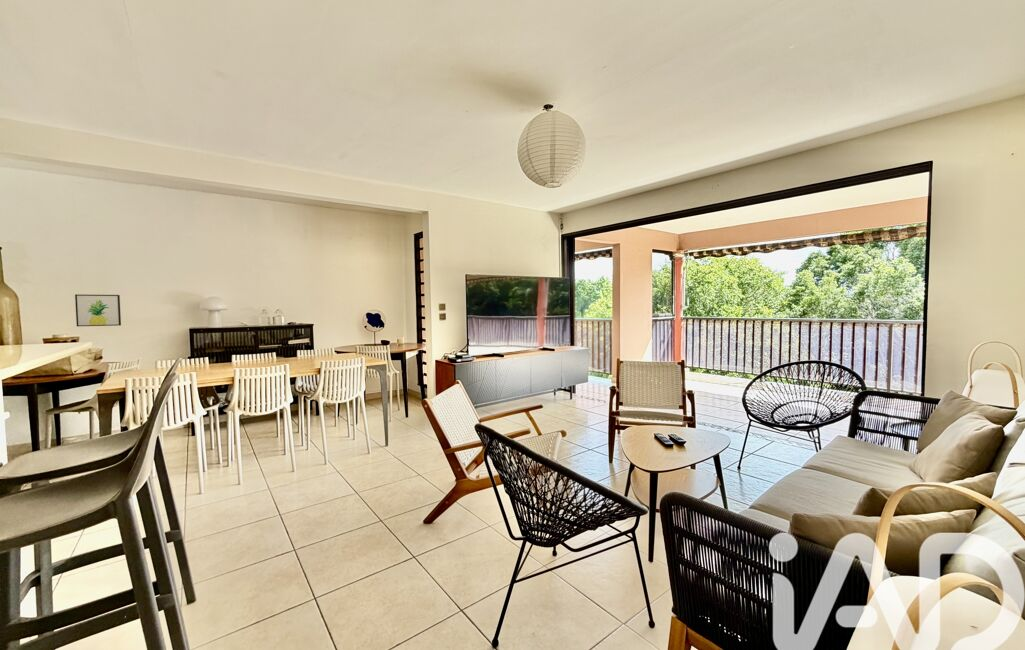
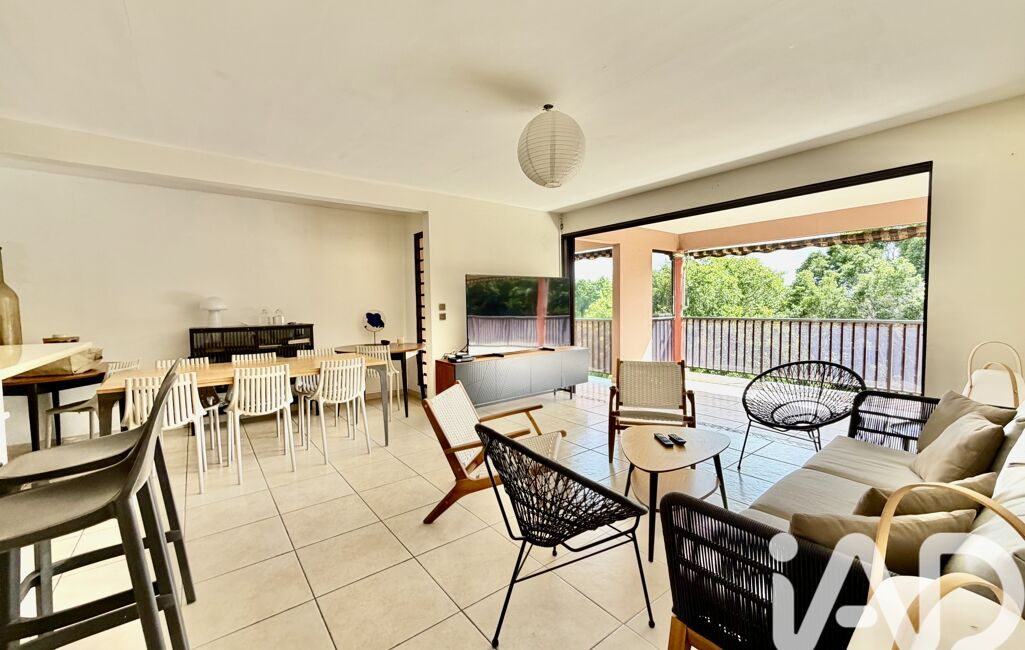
- wall art (98, 310)
